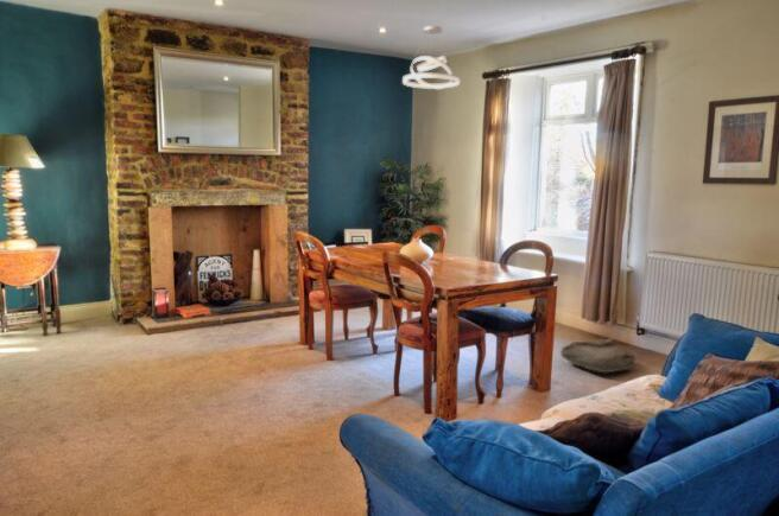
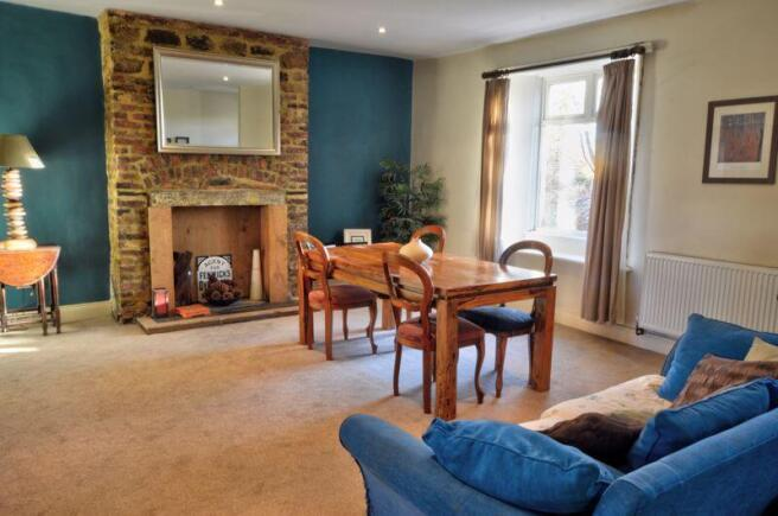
- bag (600, 352)
- pendant light (431, 57)
